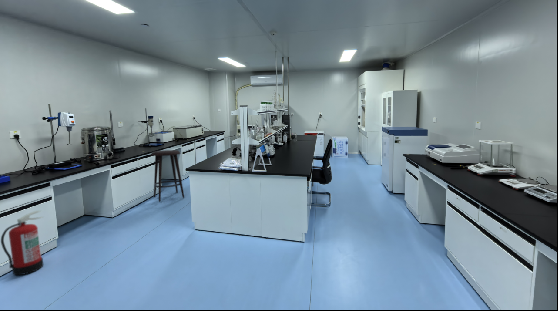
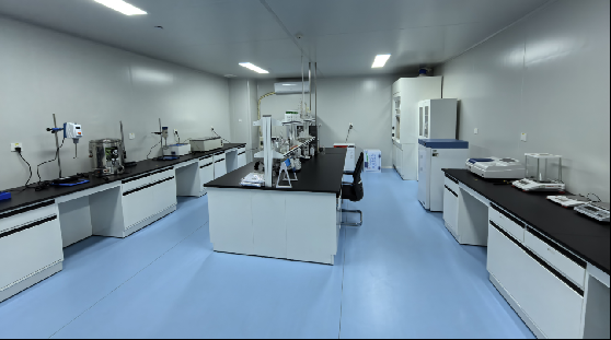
- fire extinguisher (25, 242)
- stool (161, 174)
